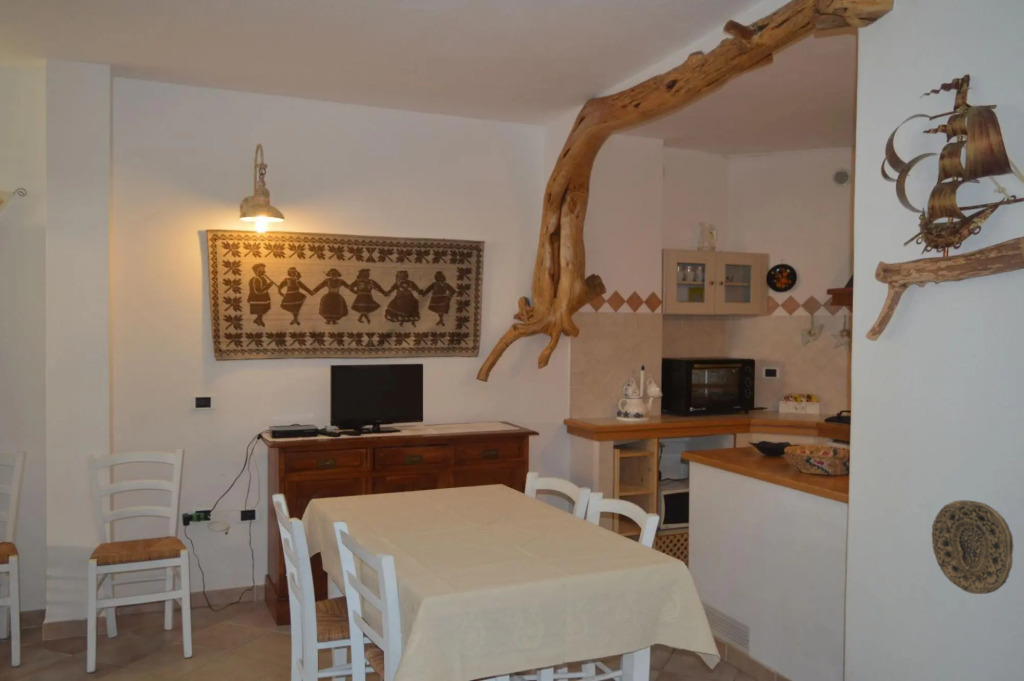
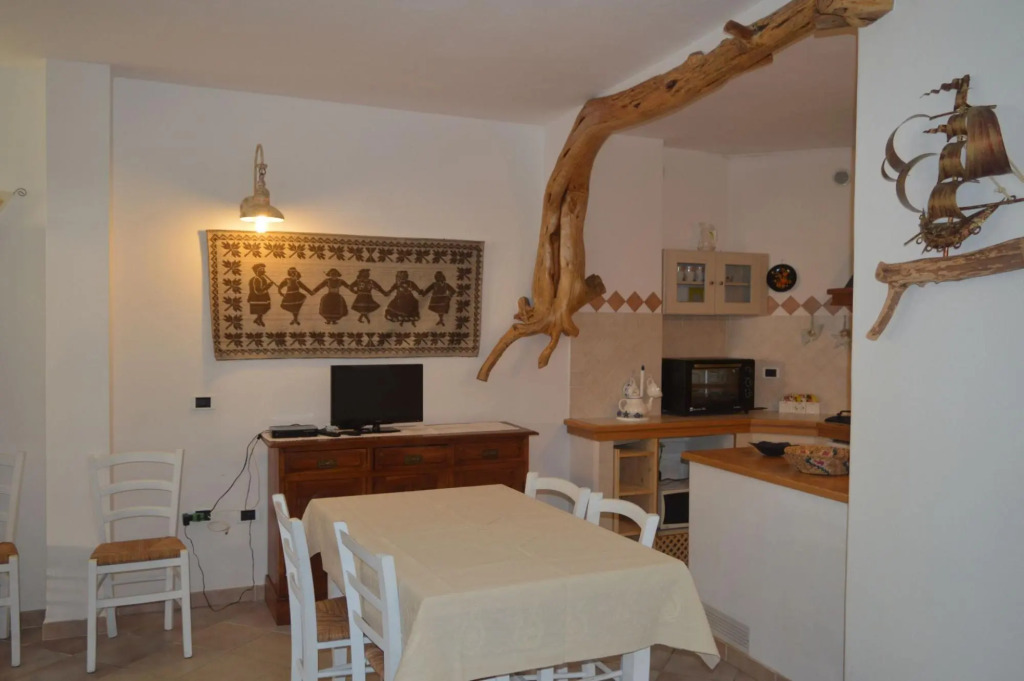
- decorative plate (969, 546)
